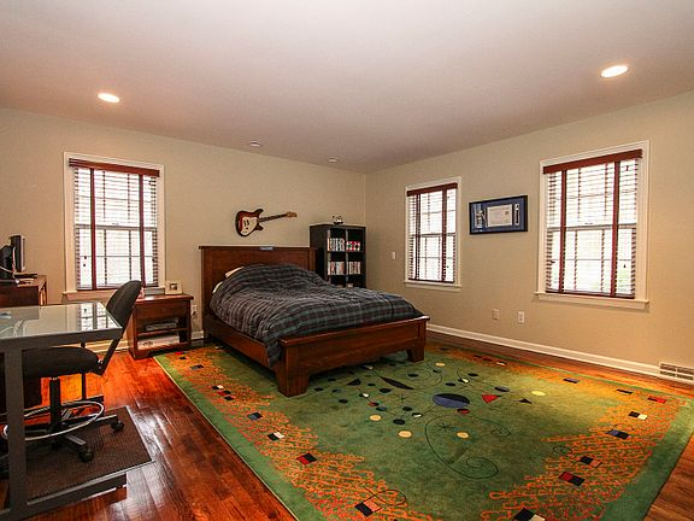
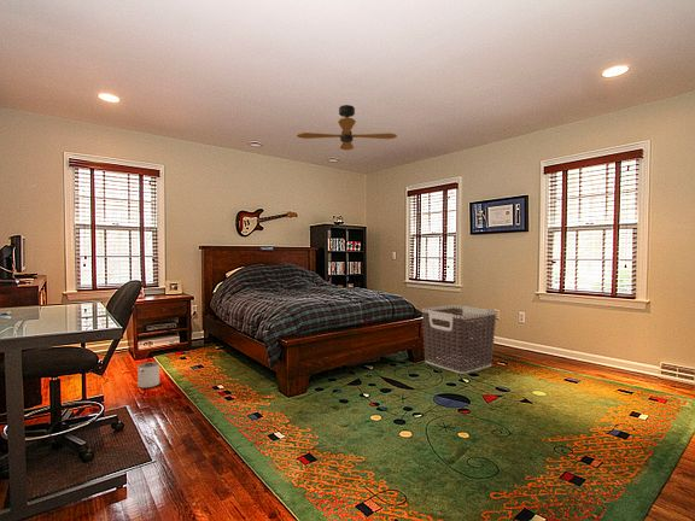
+ ceiling fan (346, 124)
+ clothes hamper (457, 336)
+ humidifier (148, 374)
